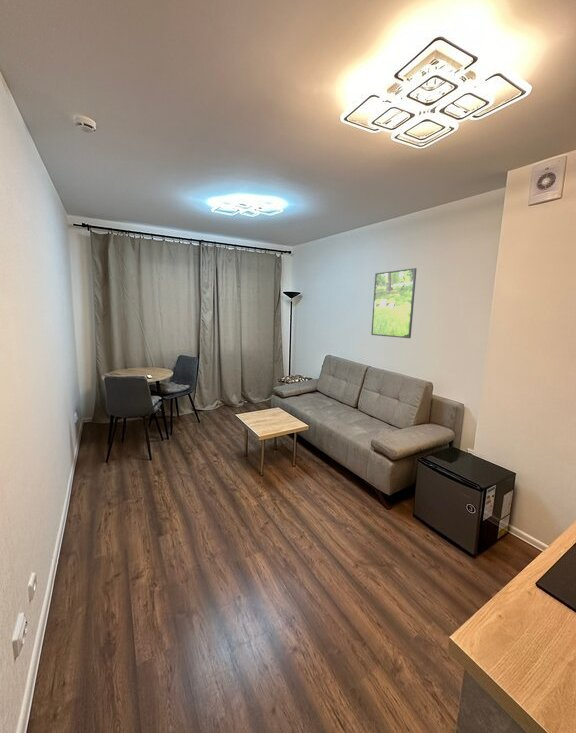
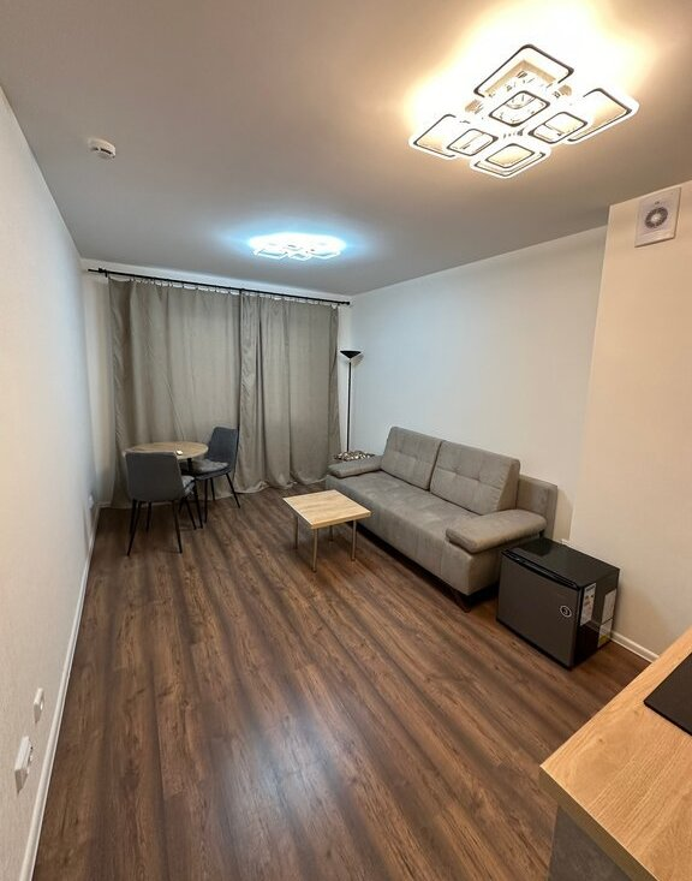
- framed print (392, 304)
